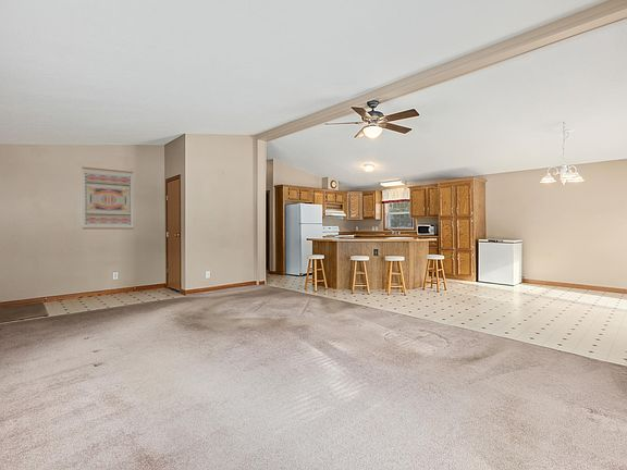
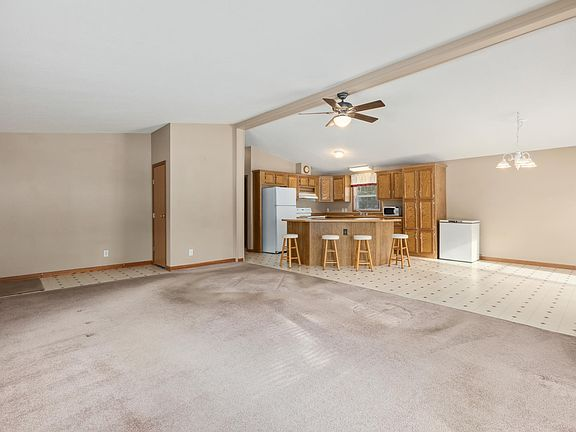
- wall art (108, 199)
